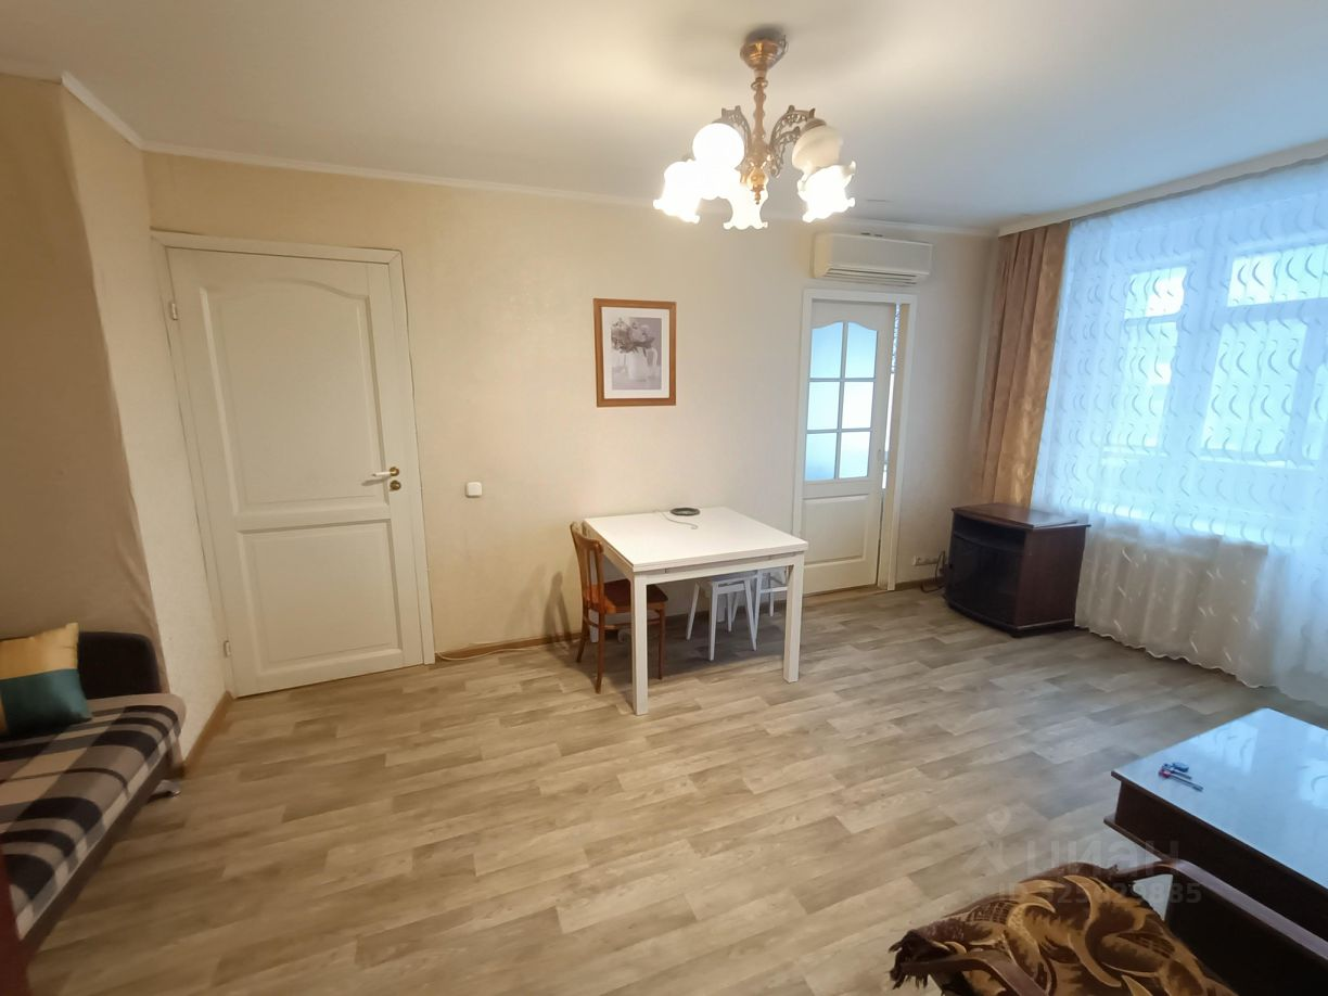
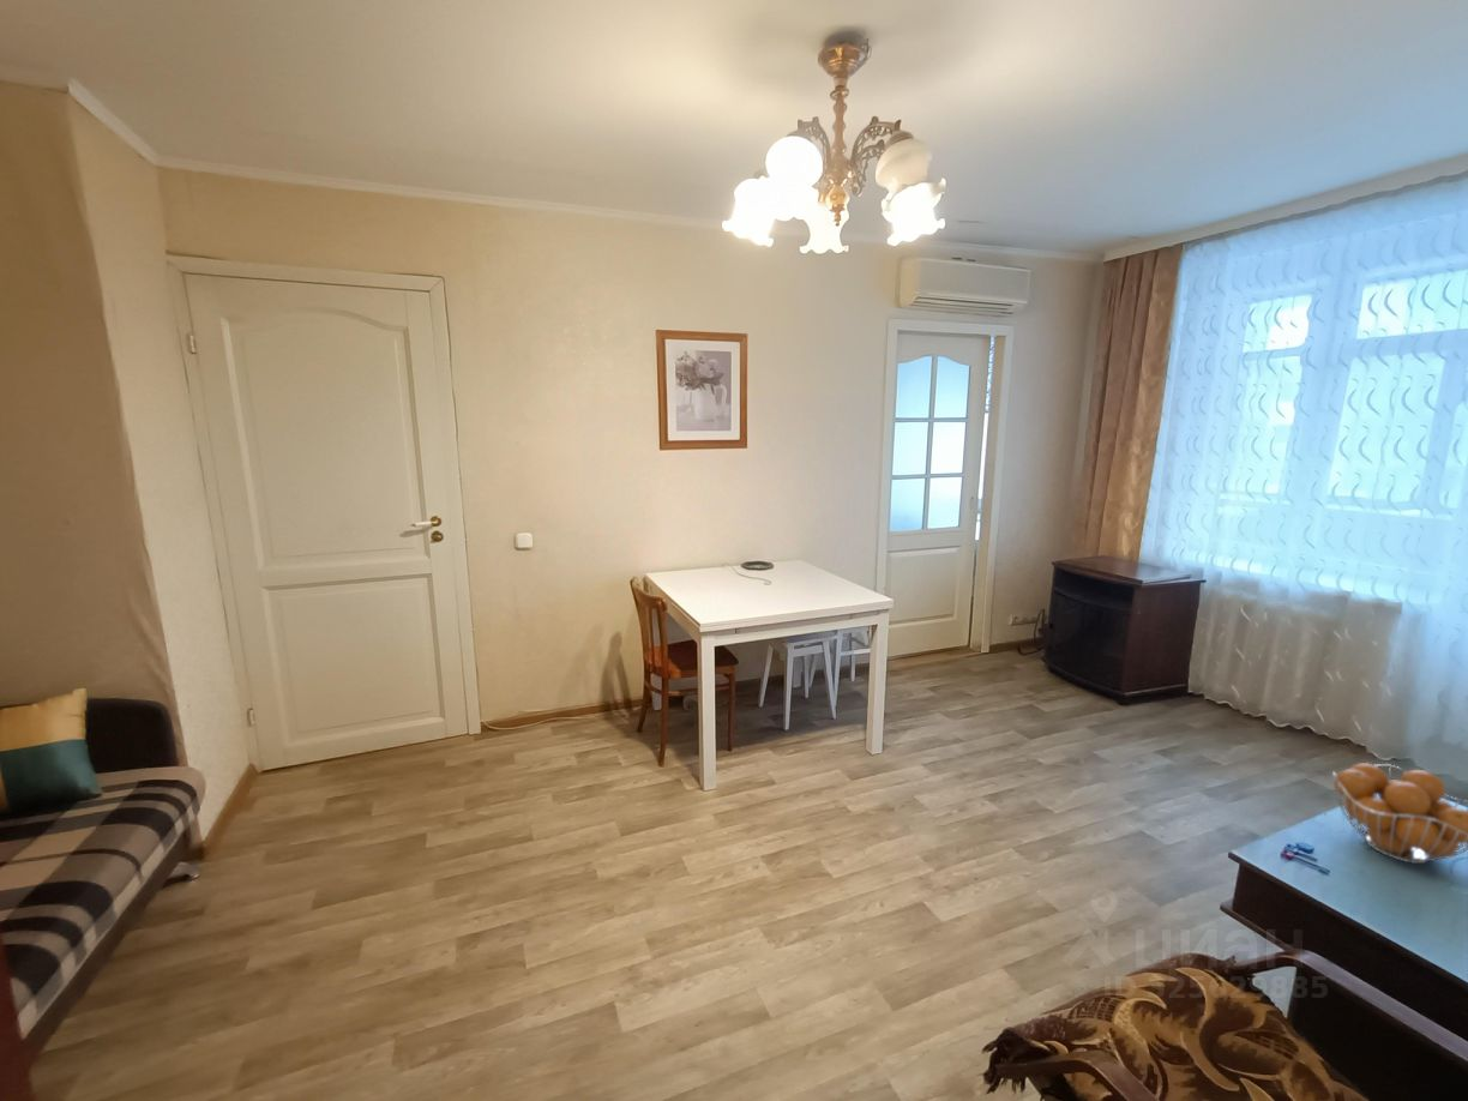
+ fruit basket (1403, 812)
